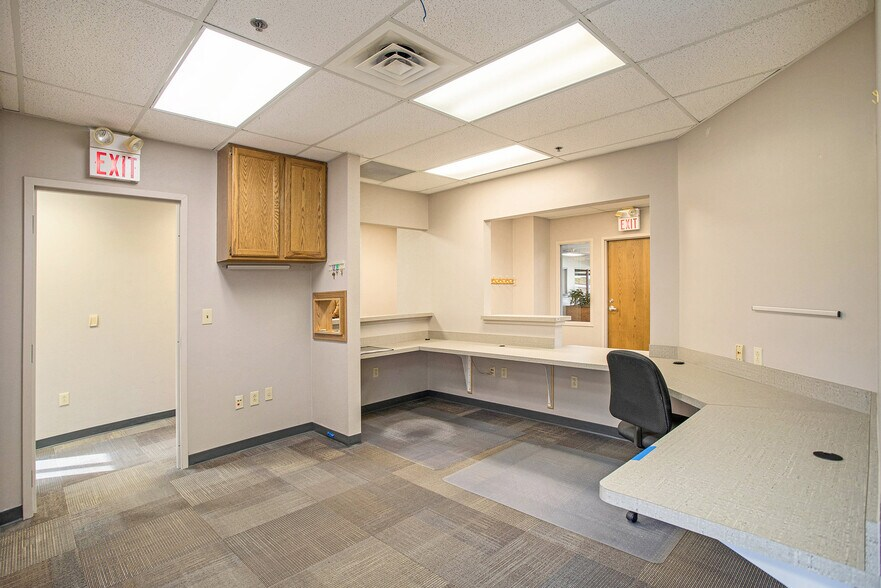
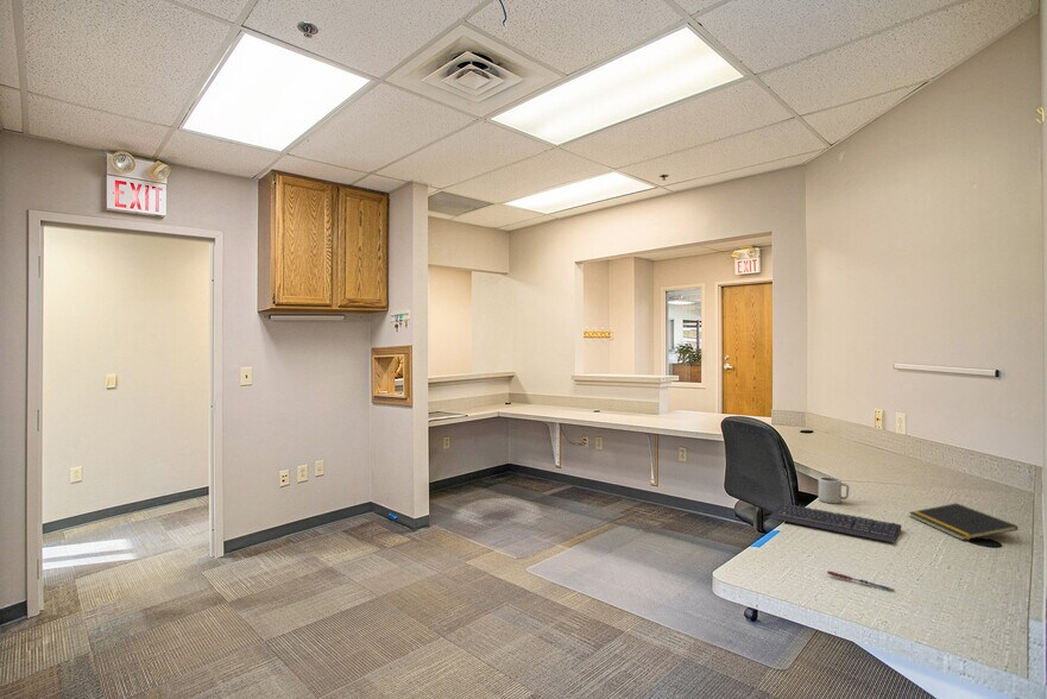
+ notepad (959, 519)
+ keyboard (831, 521)
+ cup (833, 490)
+ pen (859, 580)
